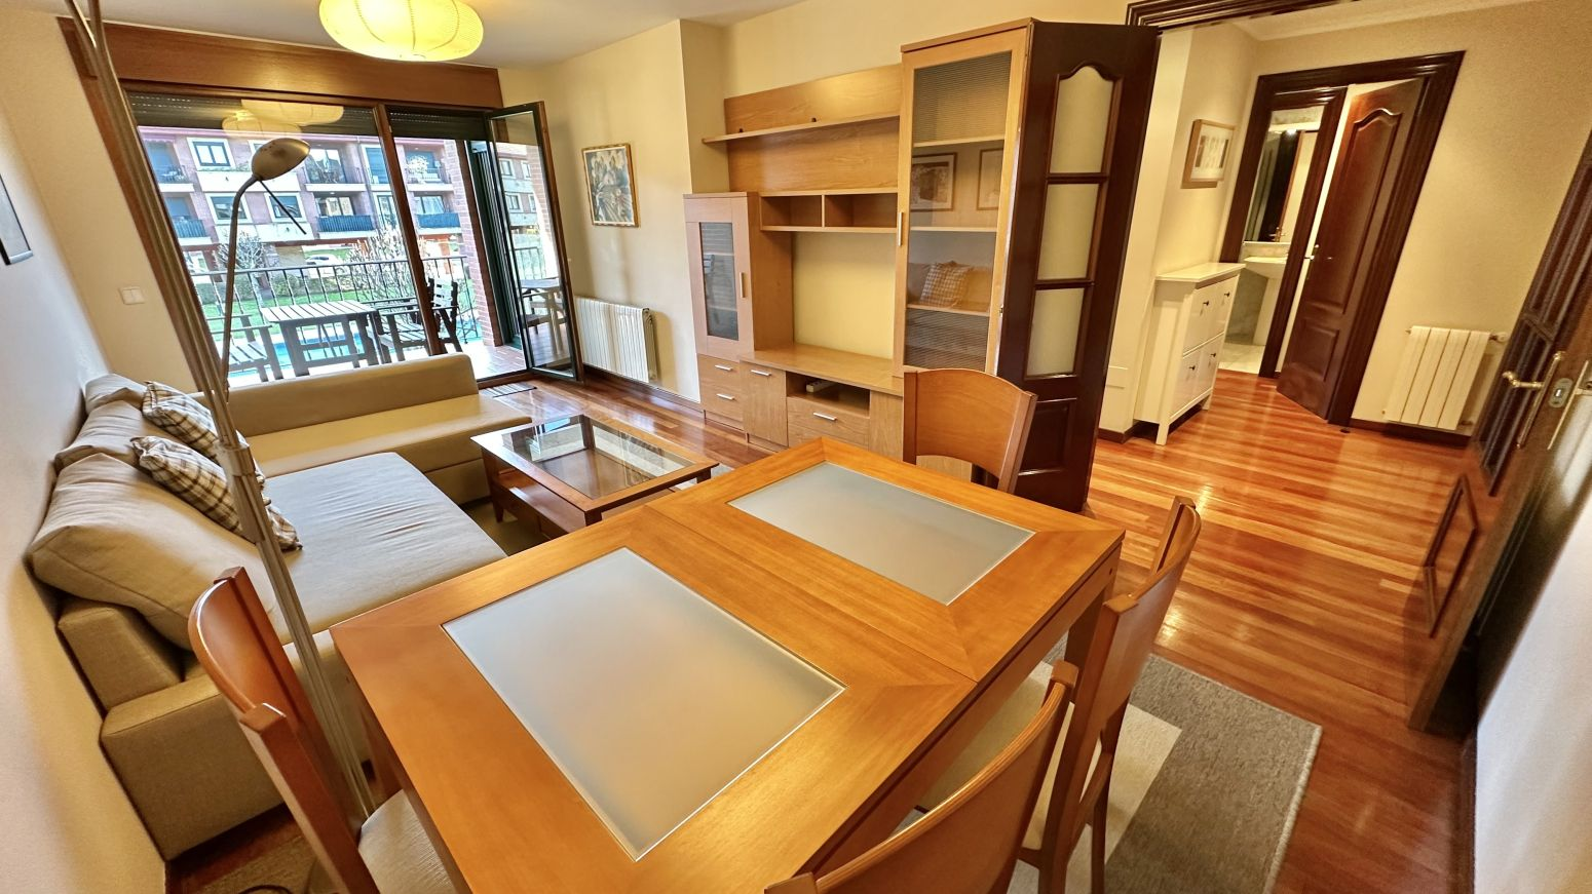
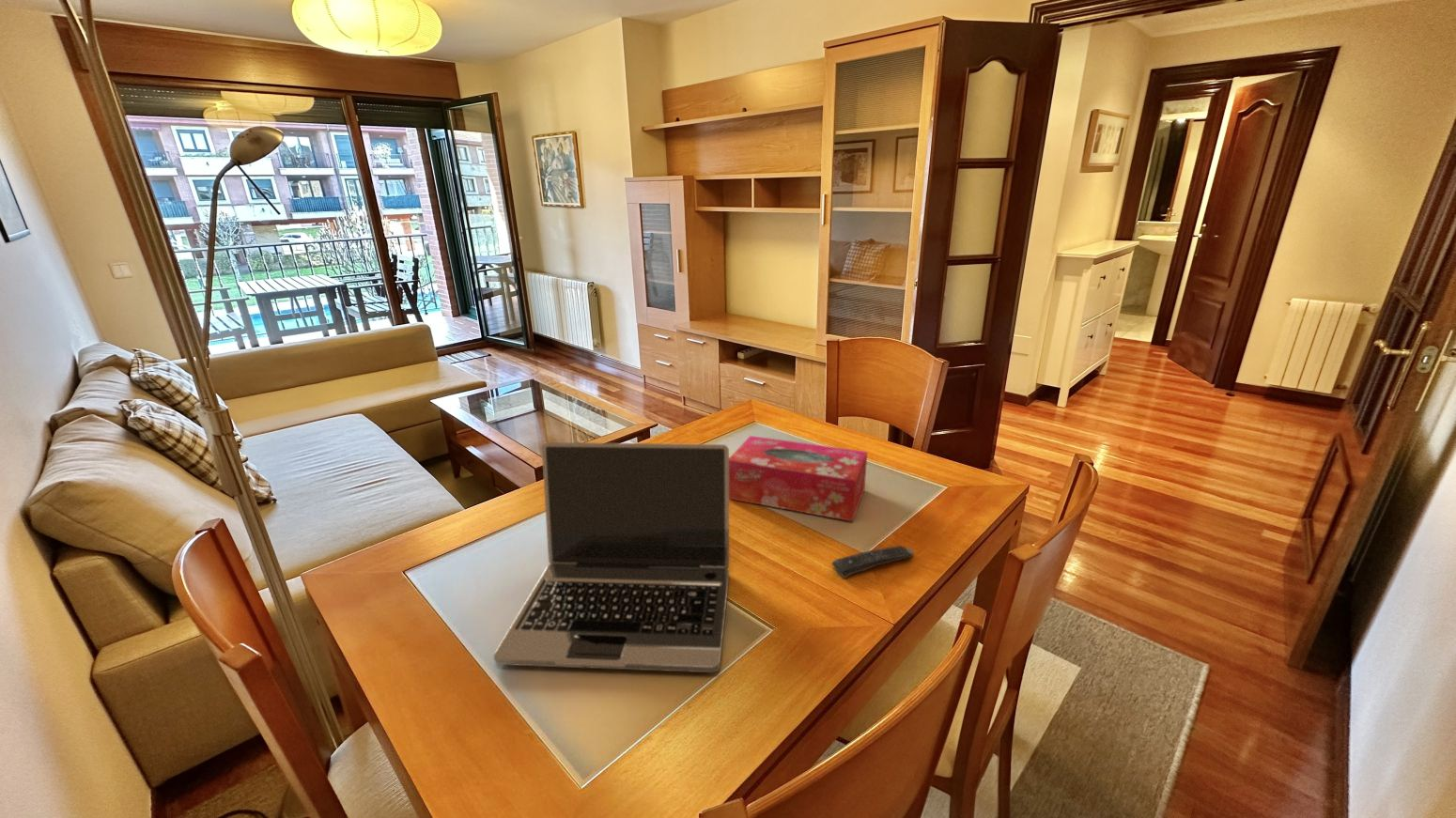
+ remote control (875, 559)
+ laptop (621, 545)
+ tissue box (798, 475)
